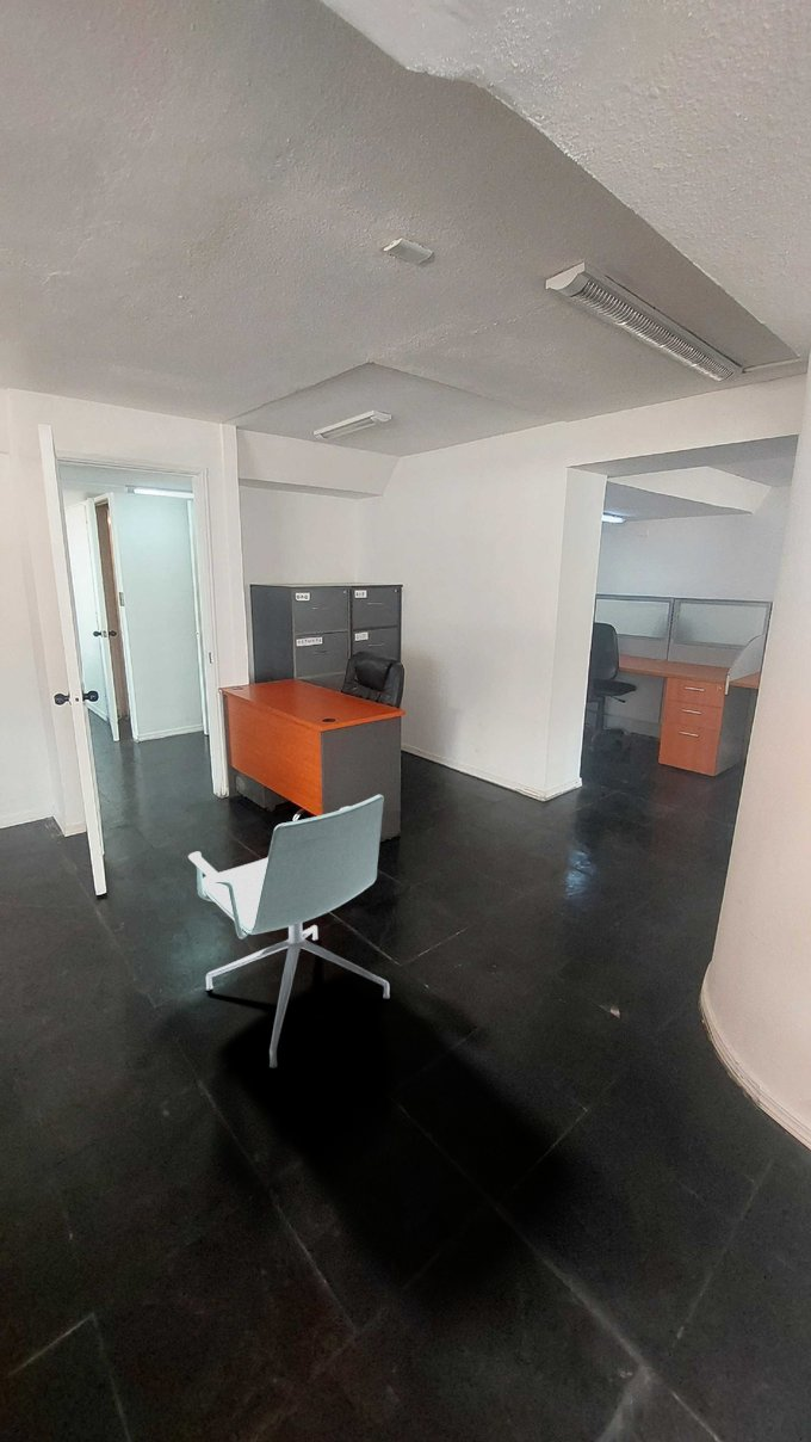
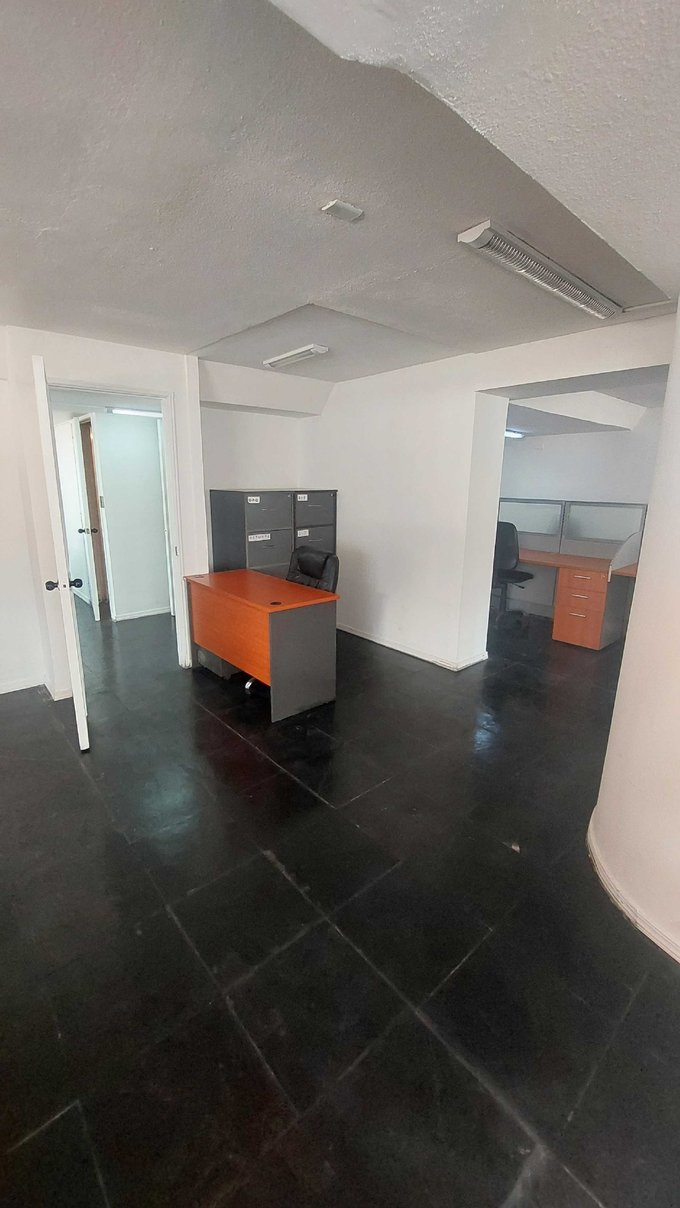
- office chair (296, 895)
